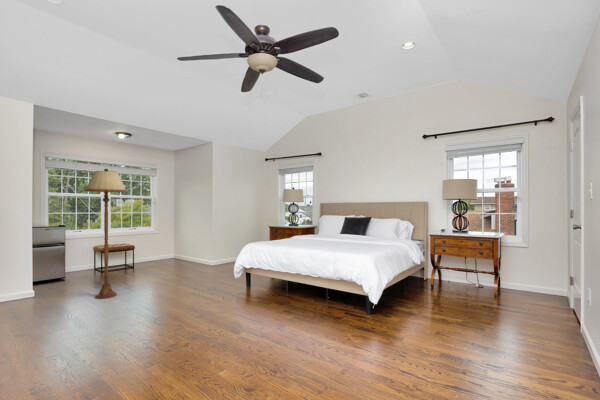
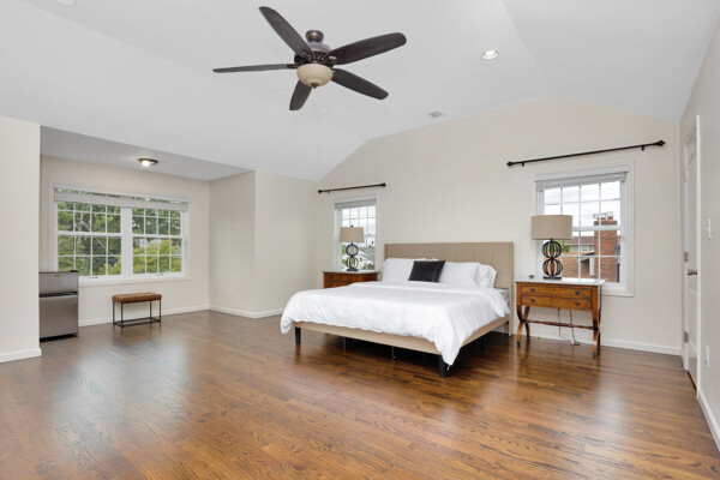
- floor lamp (106, 232)
